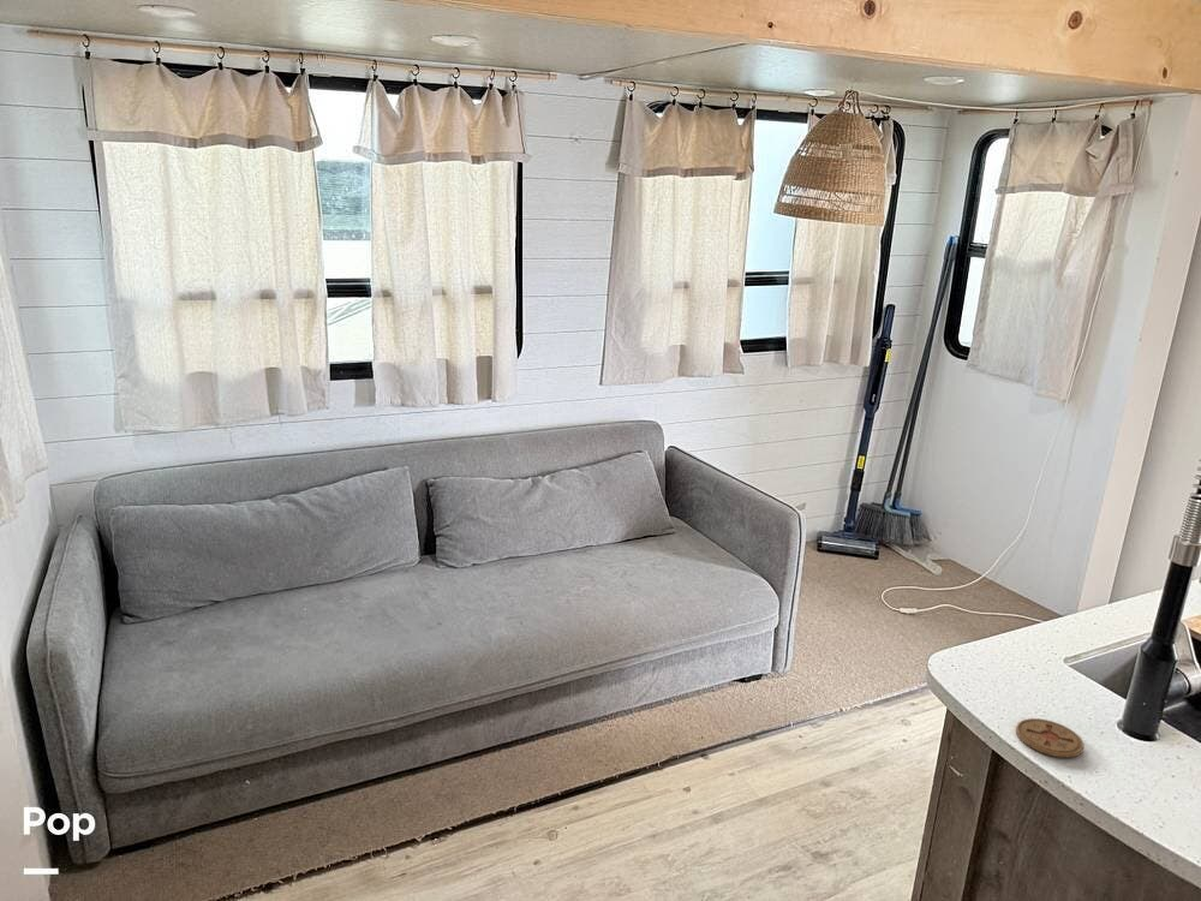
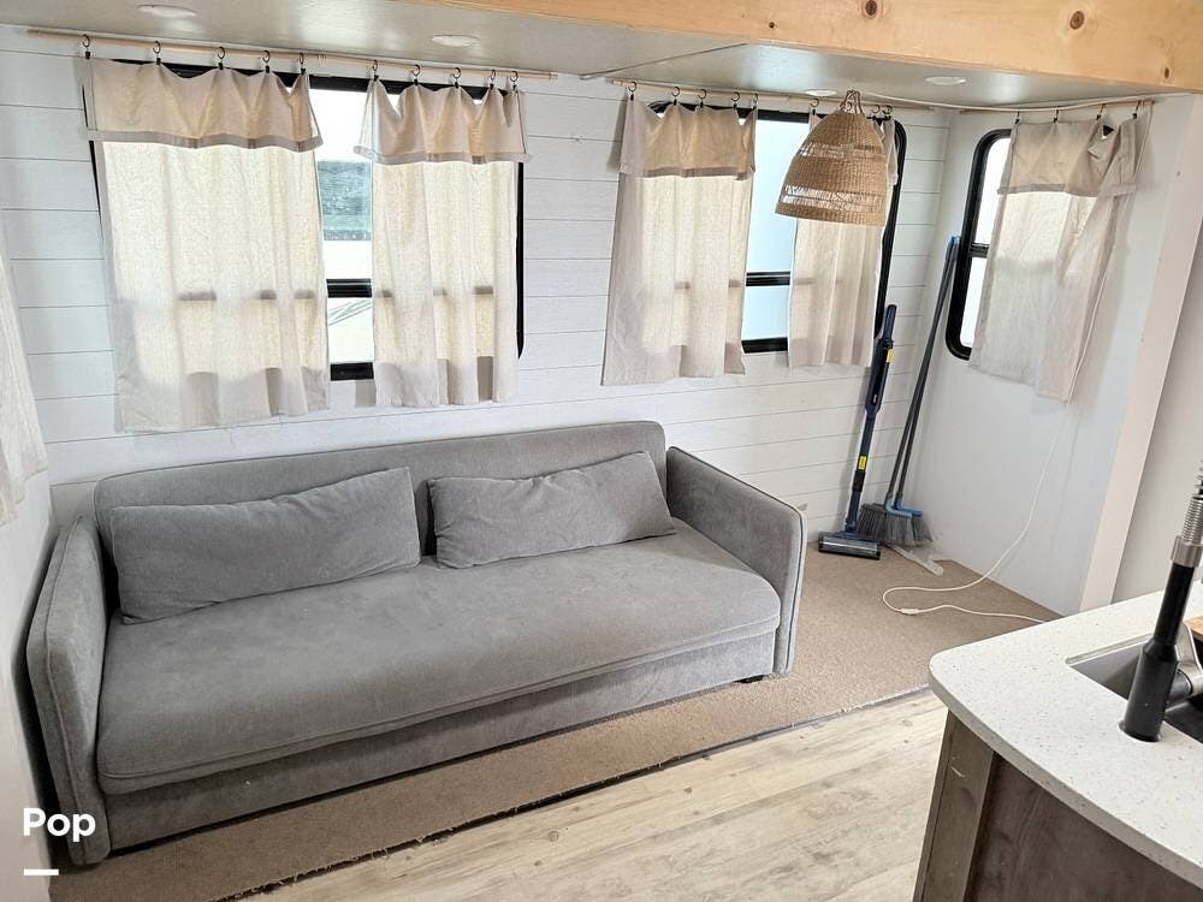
- coaster (1048, 736)
